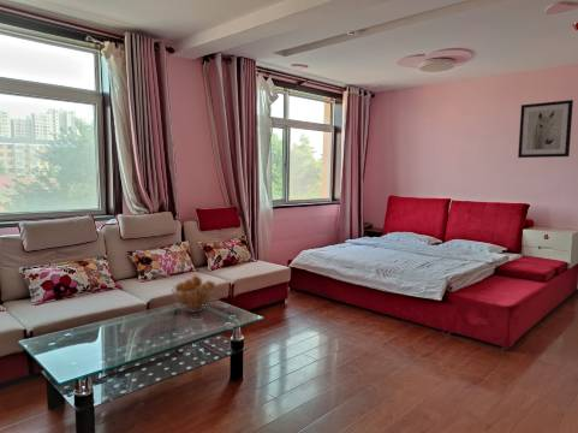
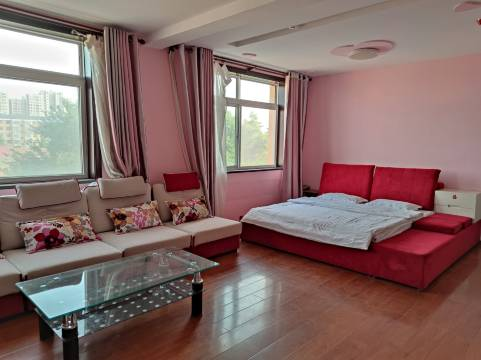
- wall art (544, 130)
- fruit basket (193, 293)
